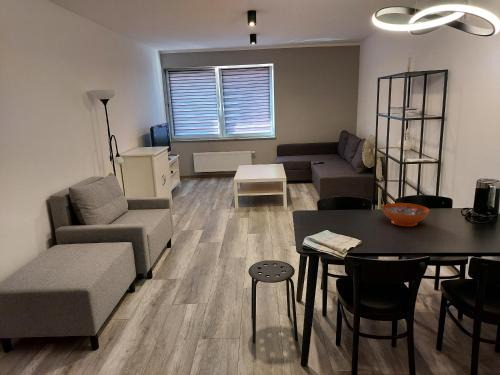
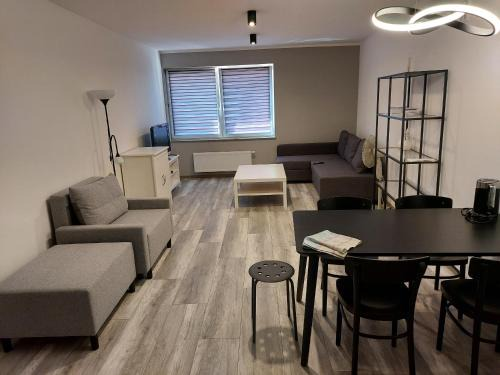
- decorative bowl (404, 215)
